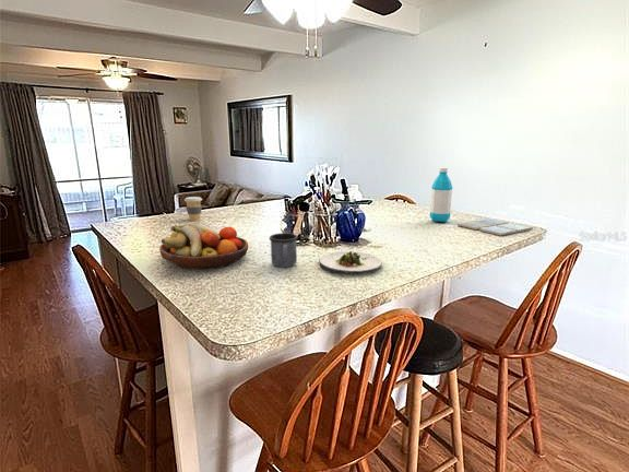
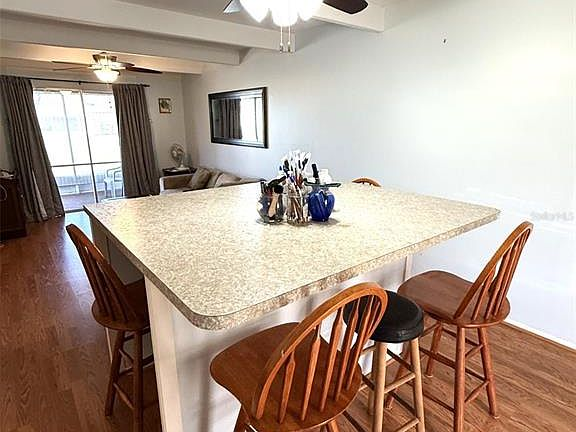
- mug (284, 251)
- coffee cup (193, 209)
- salad plate (349, 258)
- drink coaster (494, 226)
- fruit bowl (204, 241)
- water bottle (441, 194)
